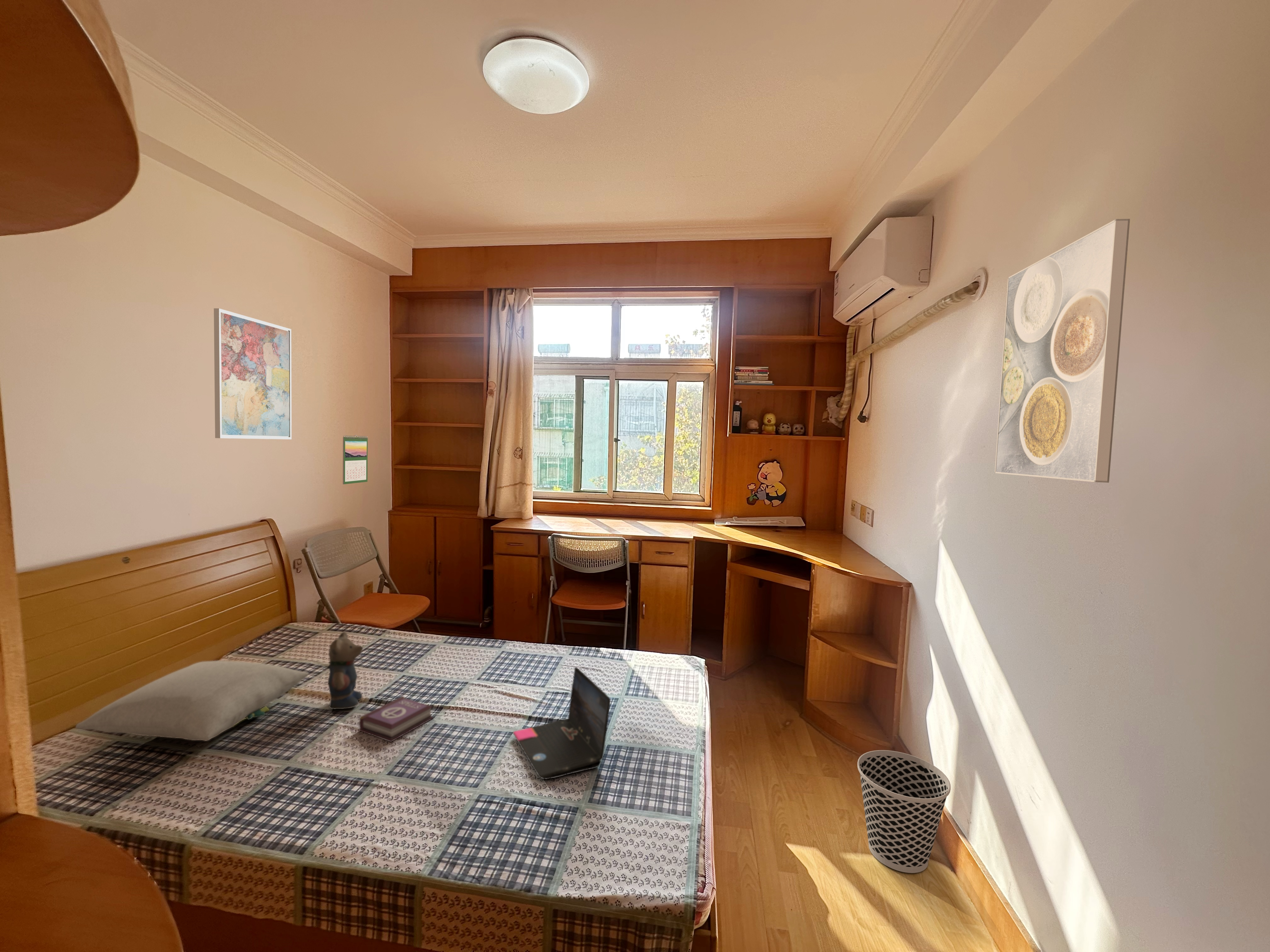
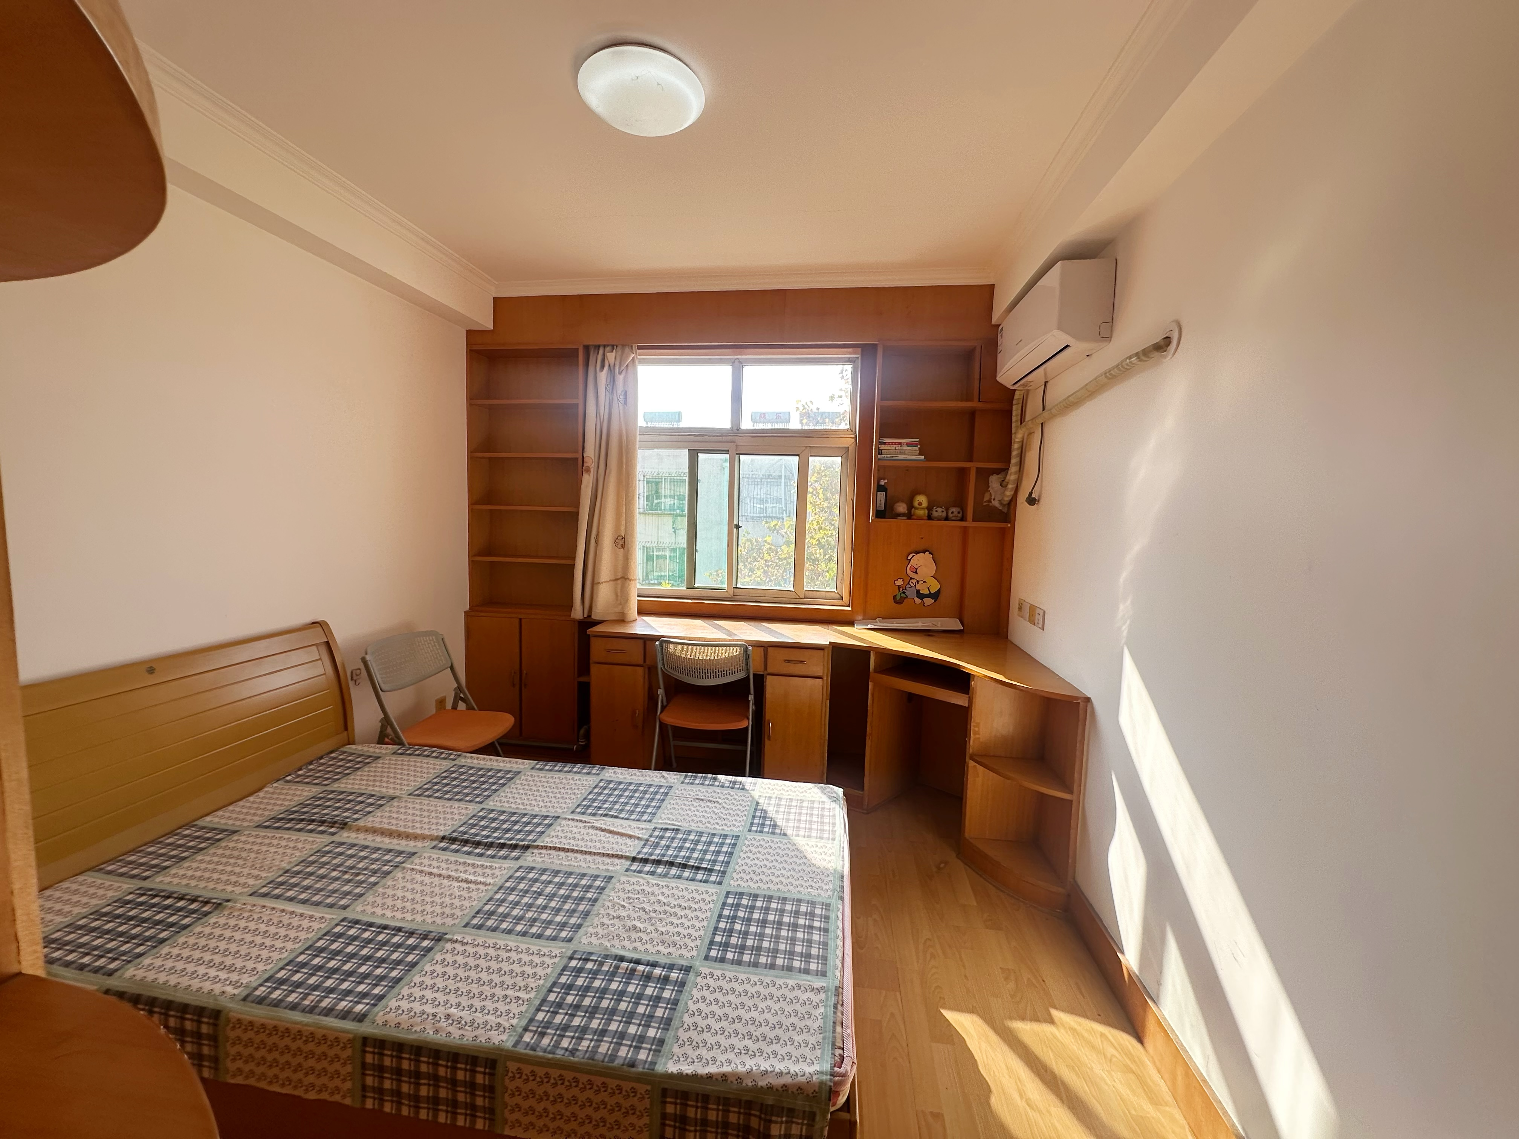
- book (397, 717)
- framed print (1051, 366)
- wall art (256, 379)
- pillow (204, 697)
- laptop (560, 720)
- calendar (356, 459)
- wastebasket (900, 813)
- teddy bear (342, 670)
